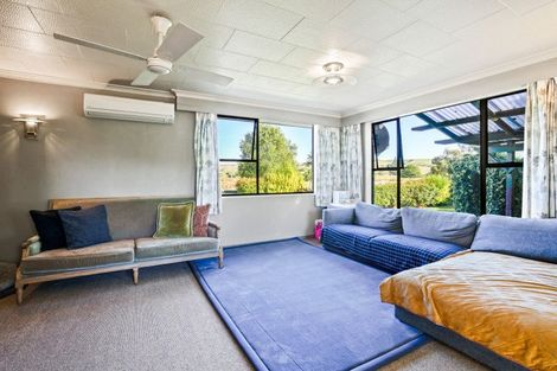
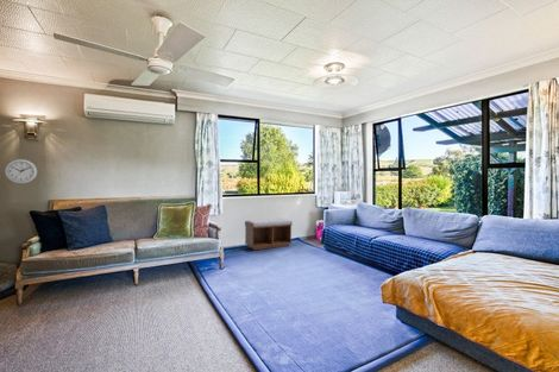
+ bench (268, 233)
+ wall clock (20, 171)
